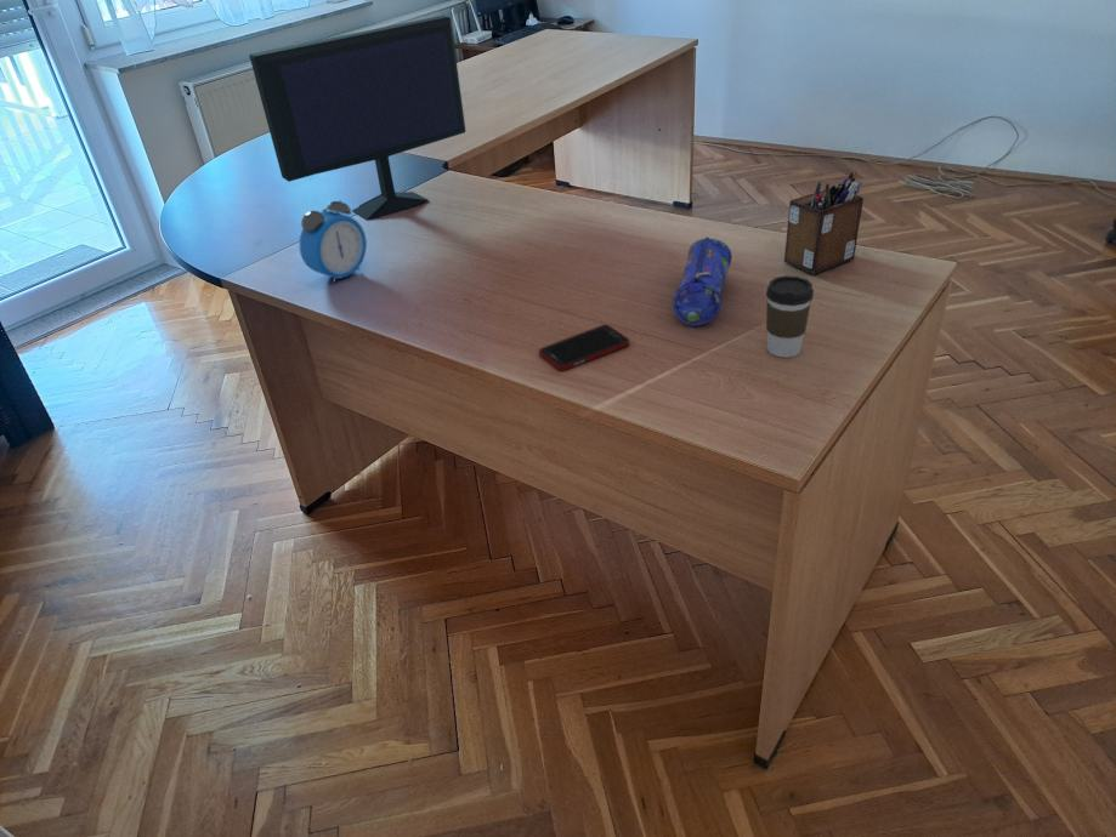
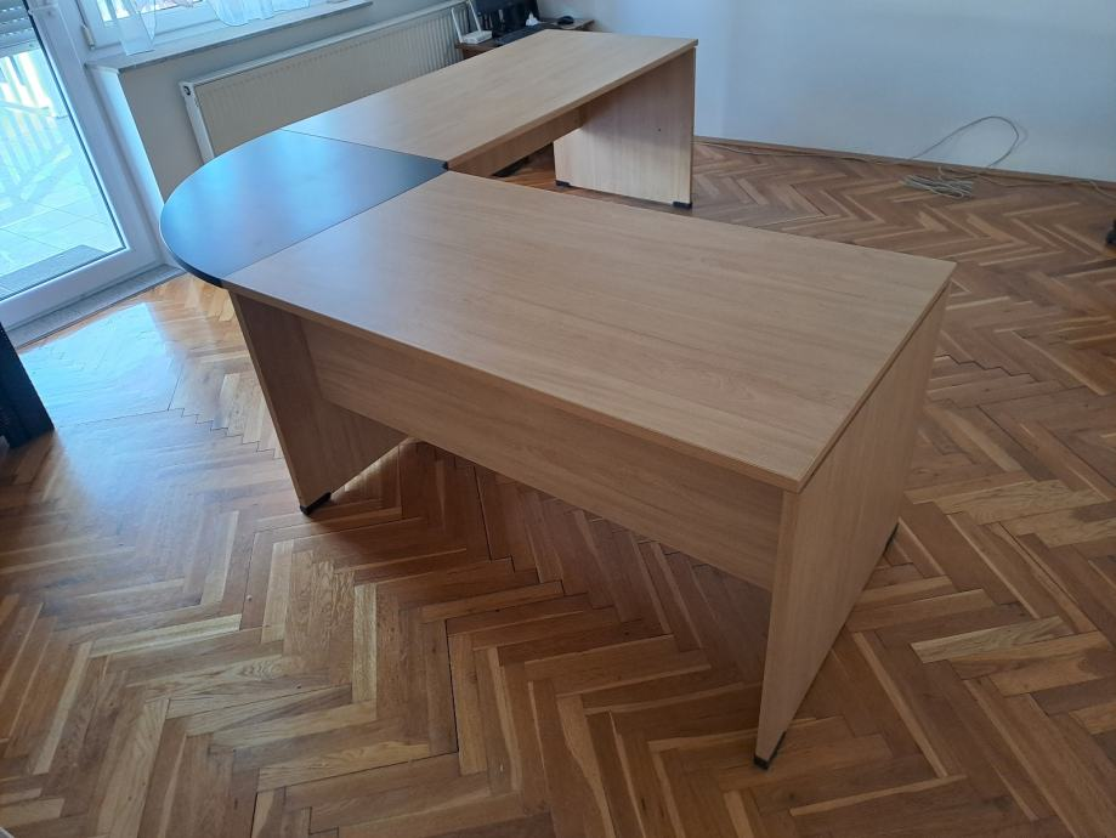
- pencil case (703, 278)
- coffee cup (787, 318)
- alarm clock (332, 240)
- computer monitor (373, 125)
- desk organizer (823, 218)
- cell phone (584, 347)
